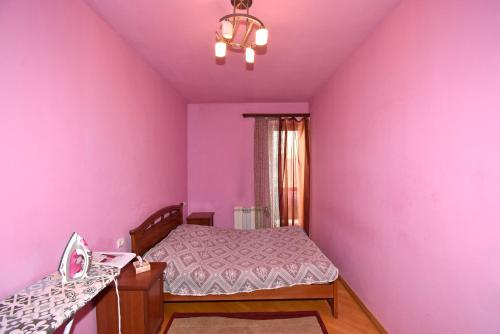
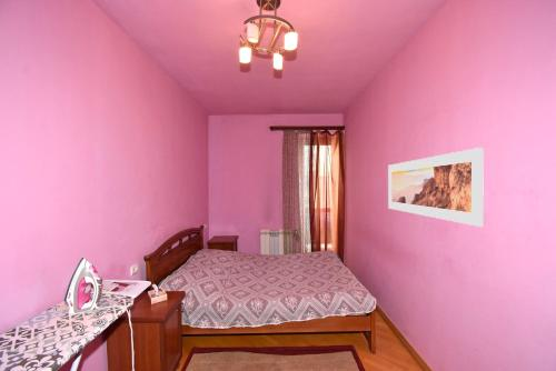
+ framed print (421, 187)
